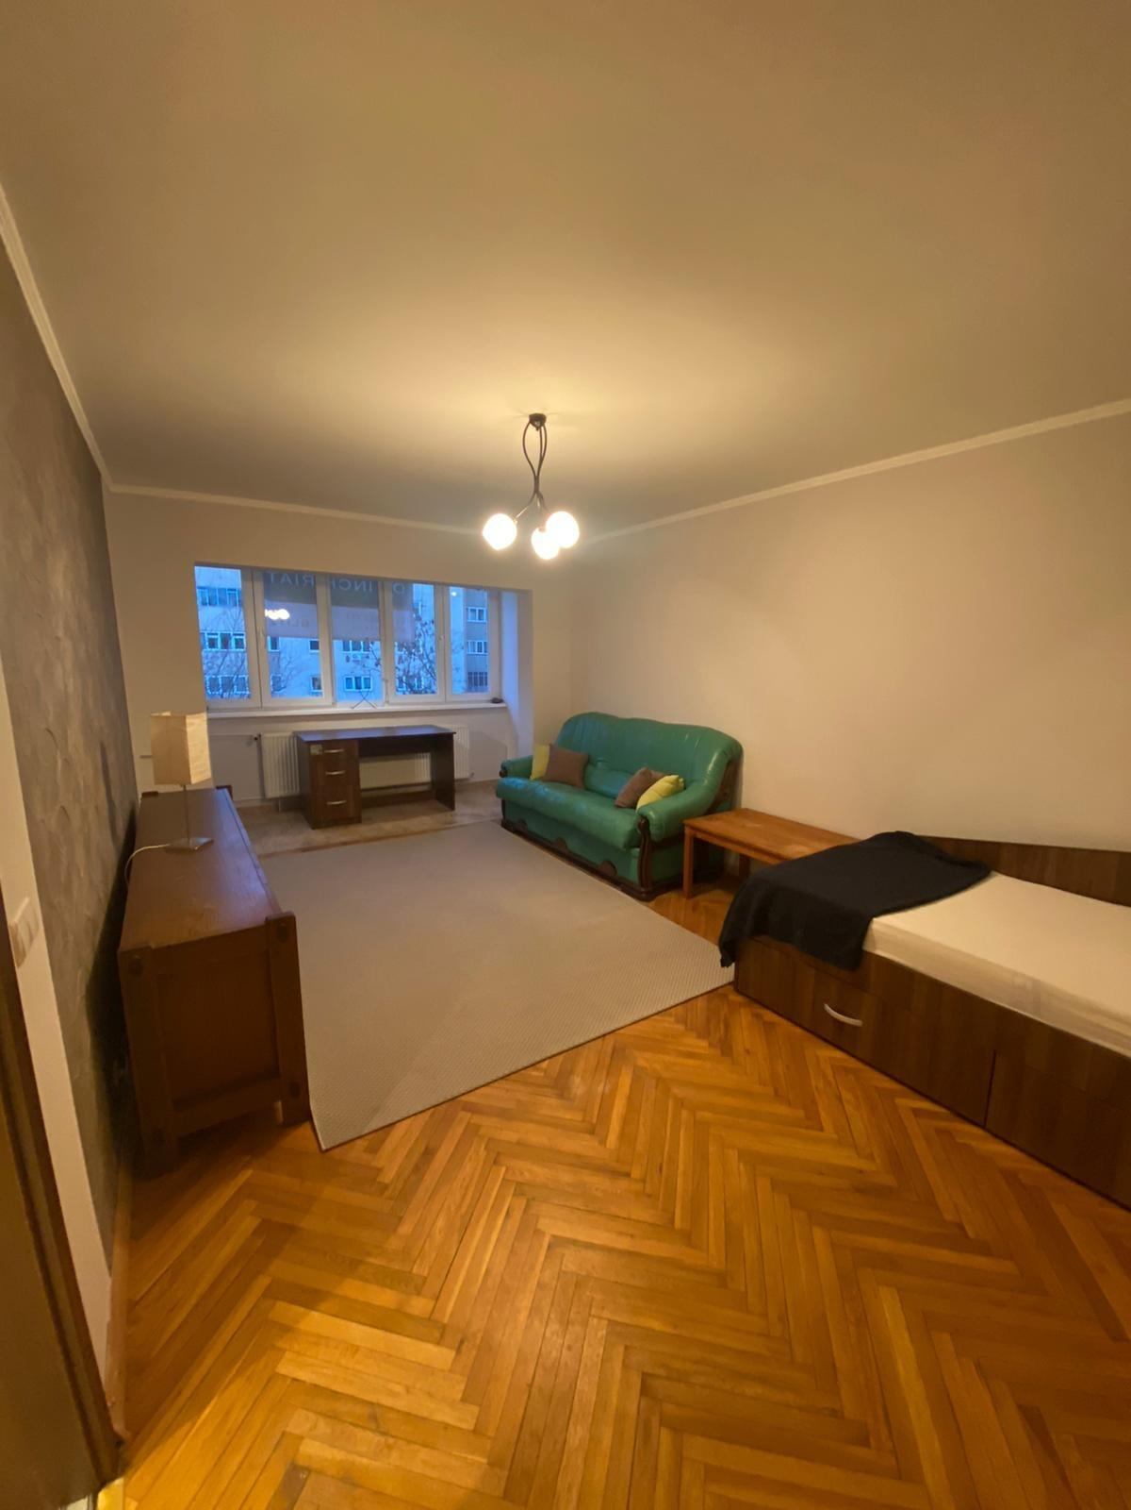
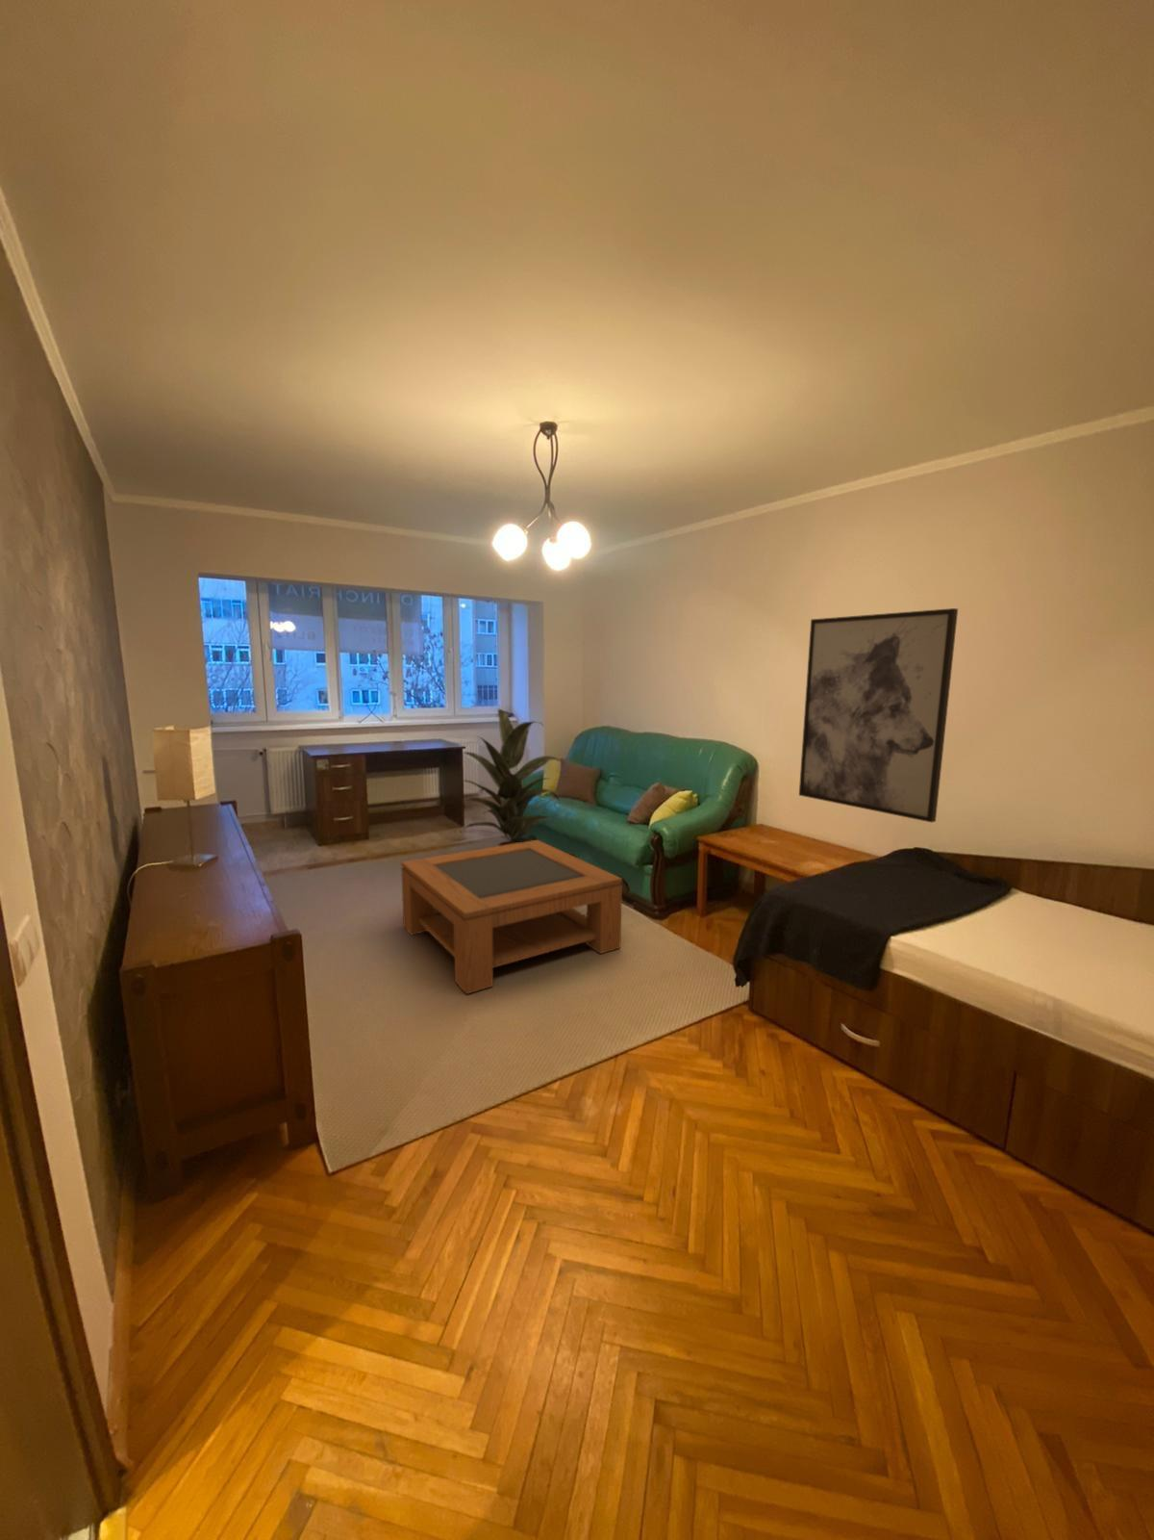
+ coffee table (508, 903)
+ indoor plant (509, 794)
+ wall art (868, 713)
